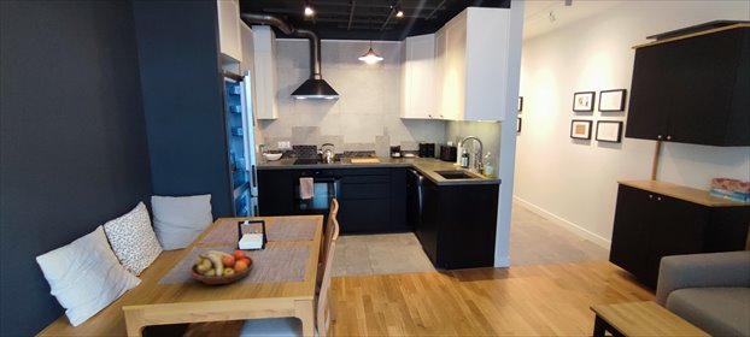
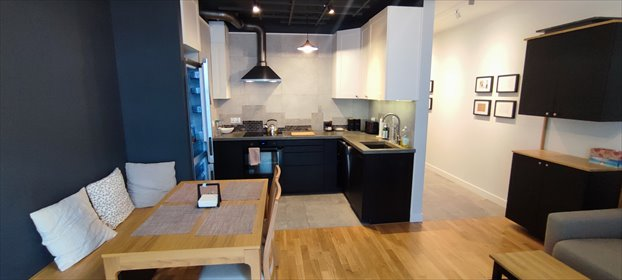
- fruit bowl (222, 262)
